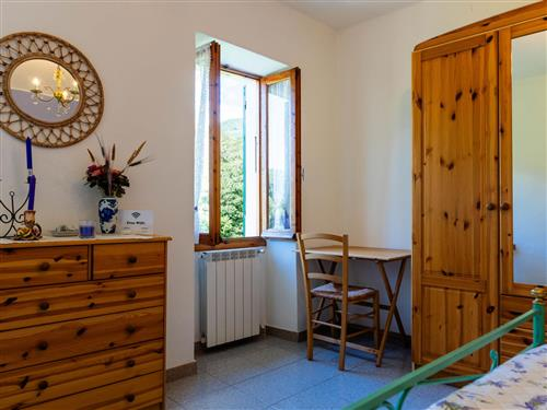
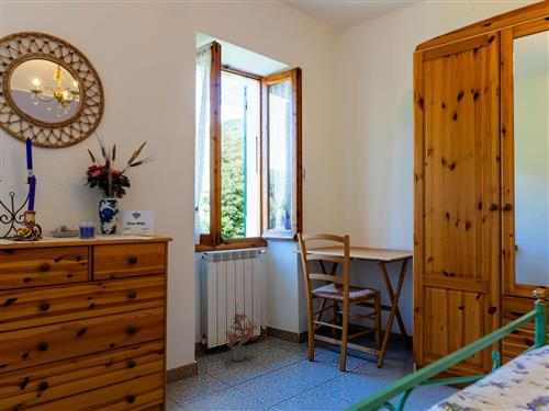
+ potted plant (239, 331)
